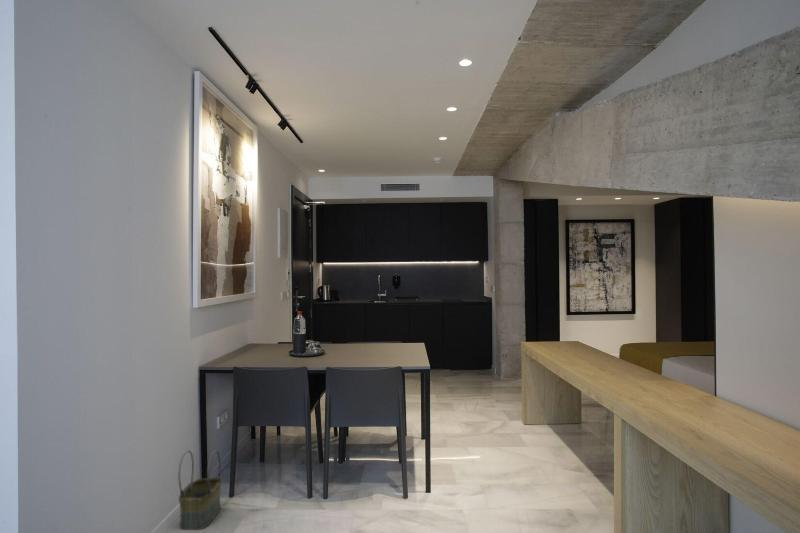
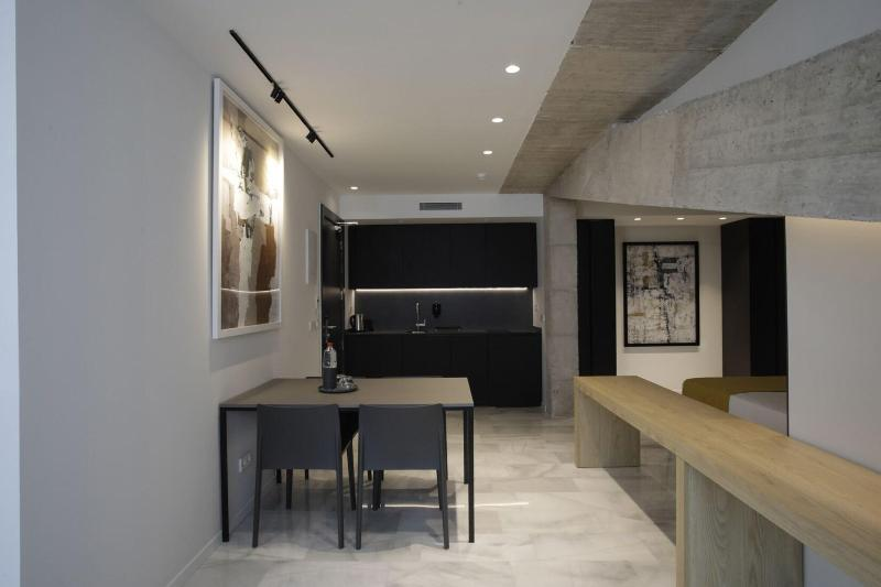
- basket (200, 484)
